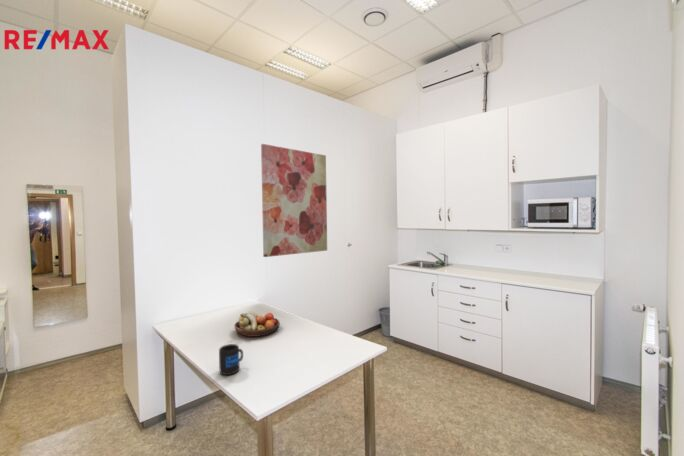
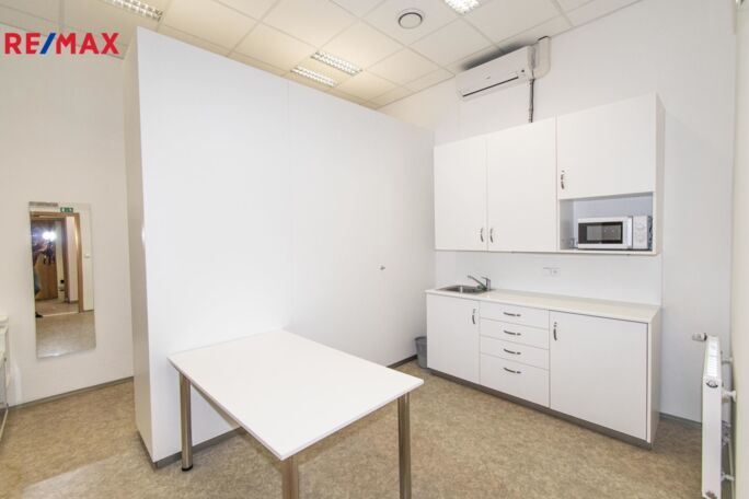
- mug (232, 358)
- wall art (297, 202)
- fruit bowl (257, 321)
